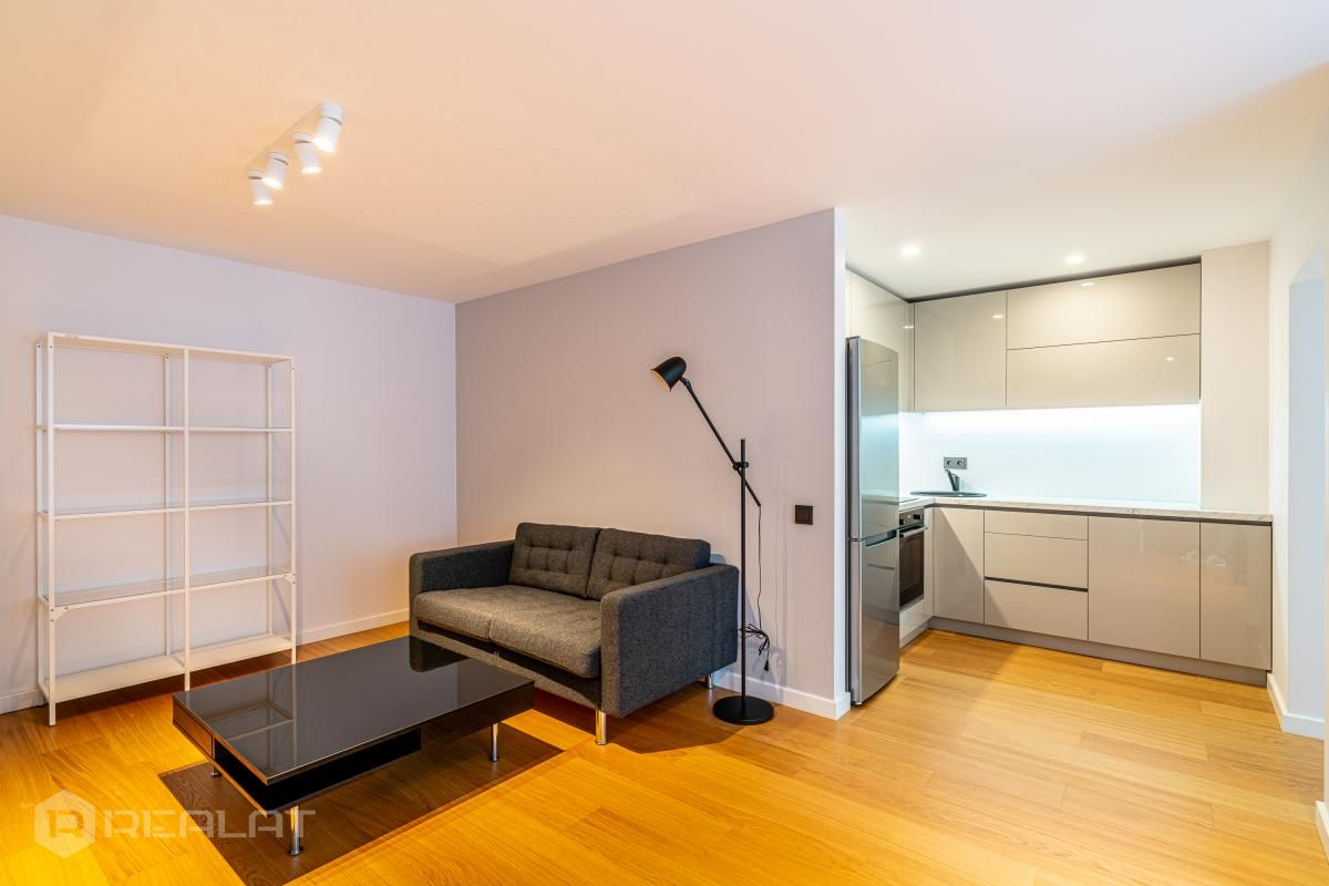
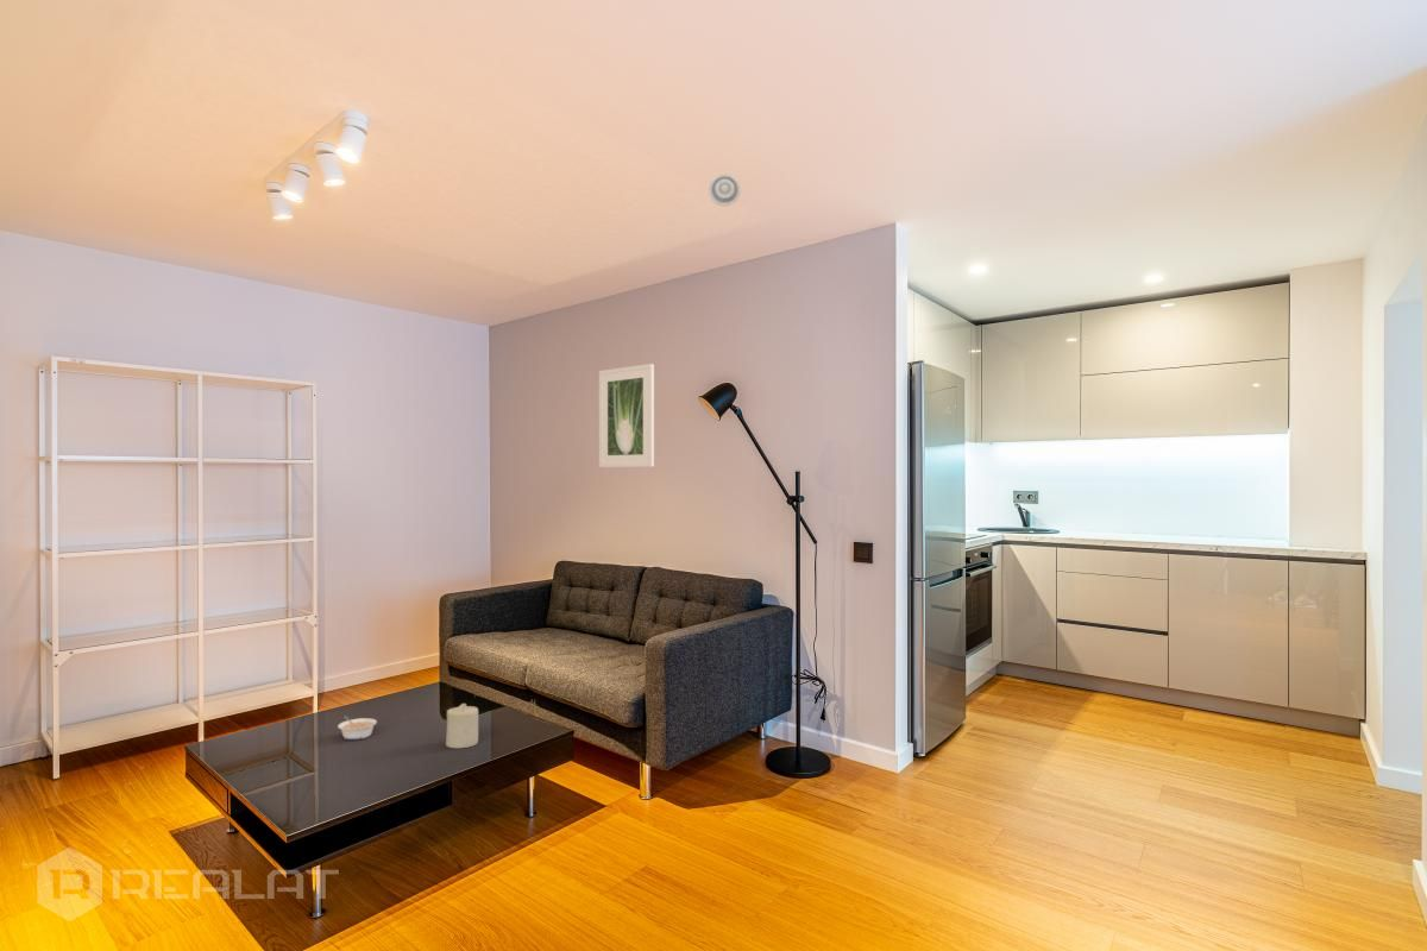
+ smoke detector (724, 188)
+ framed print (626, 417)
+ legume (356, 728)
+ candle (461, 723)
